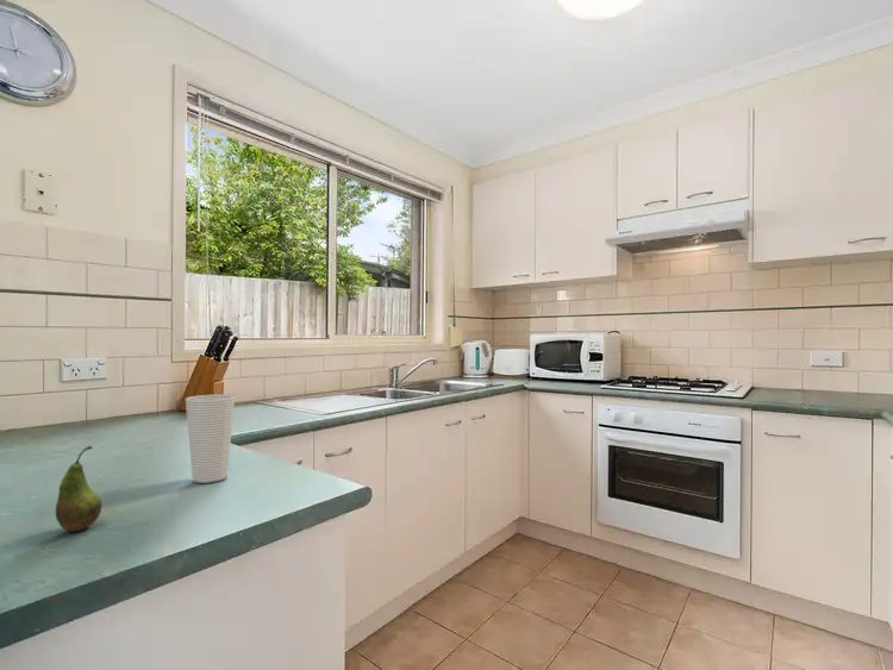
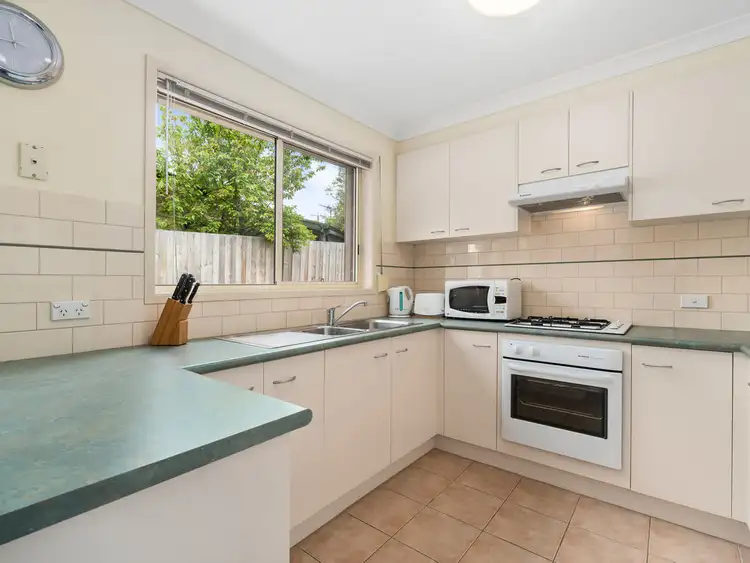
- cup (210, 437)
- fruit (79, 486)
